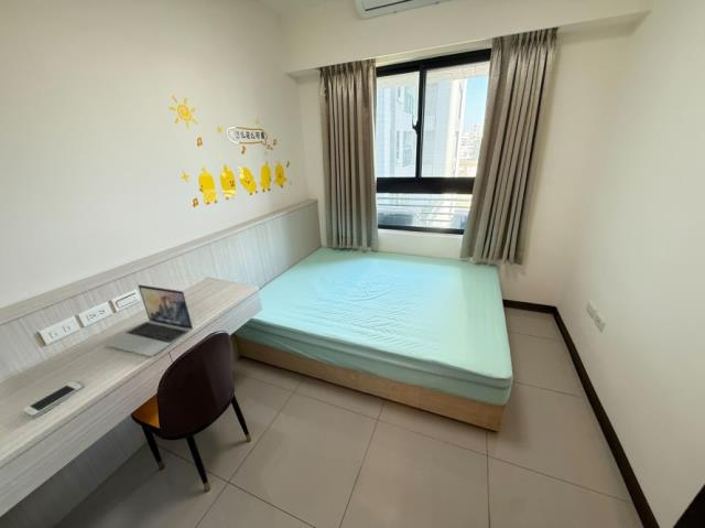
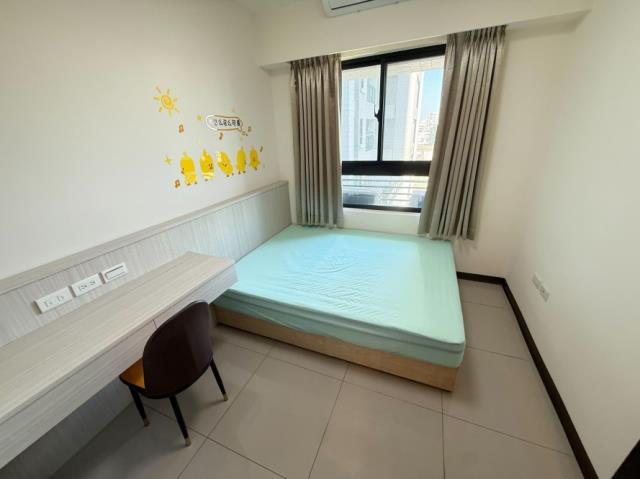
- smartphone (54, 398)
- laptop (148, 316)
